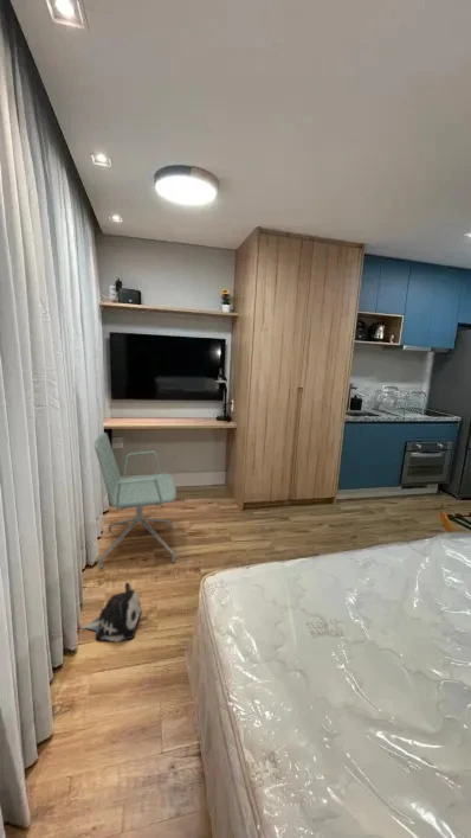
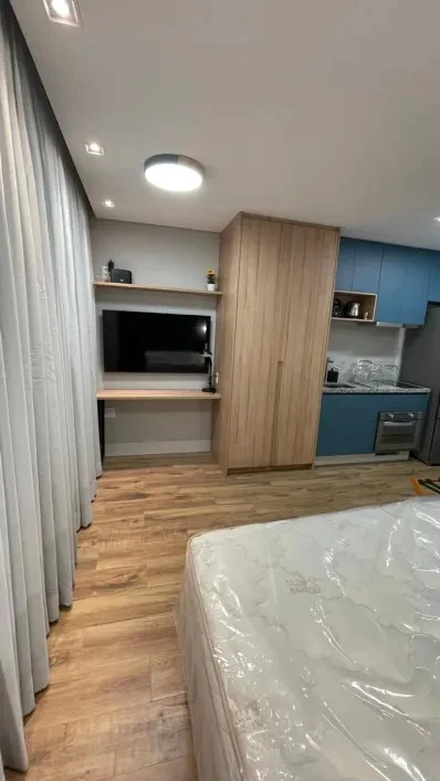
- plush toy (110, 608)
- office chair (137, 493)
